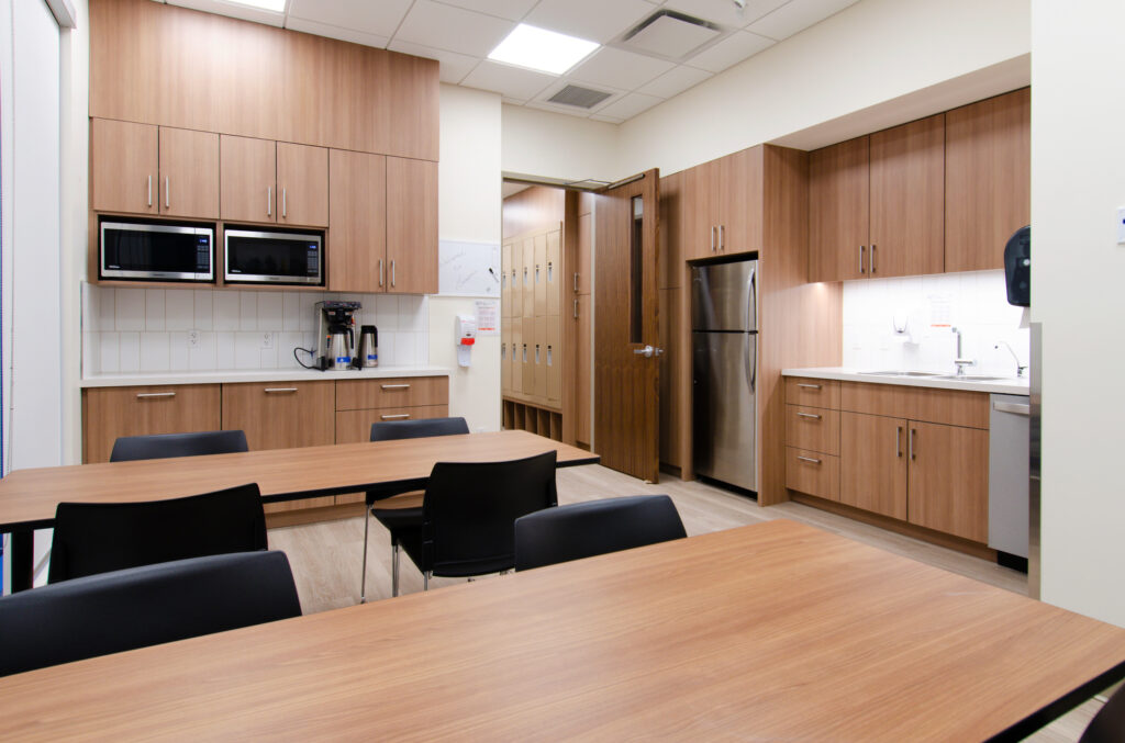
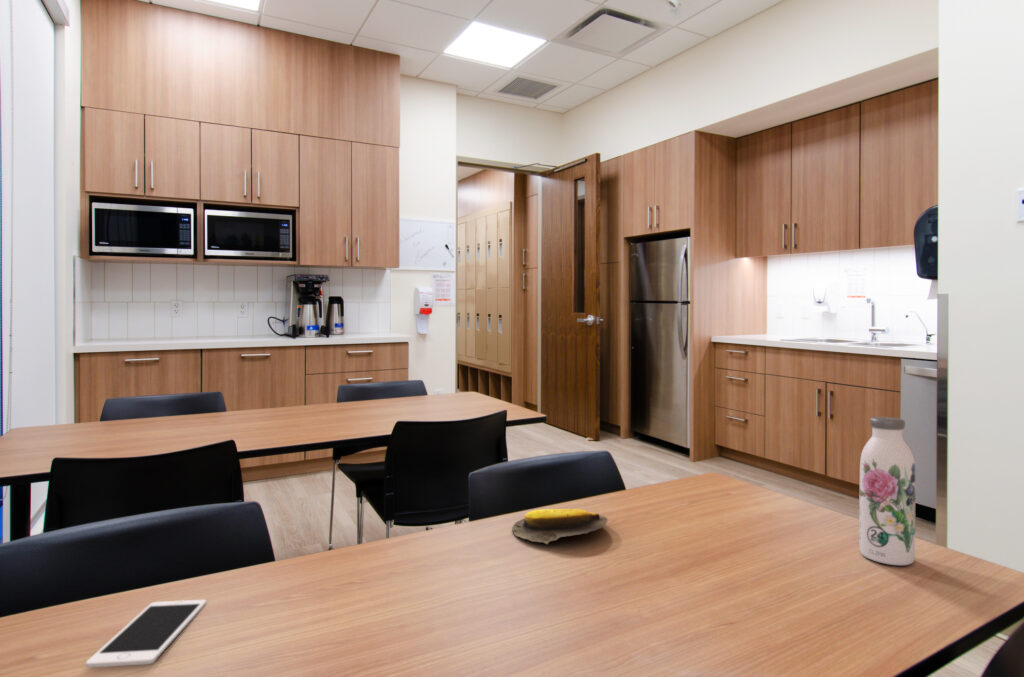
+ banana (559, 517)
+ cell phone (152, 629)
+ water bottle (886, 487)
